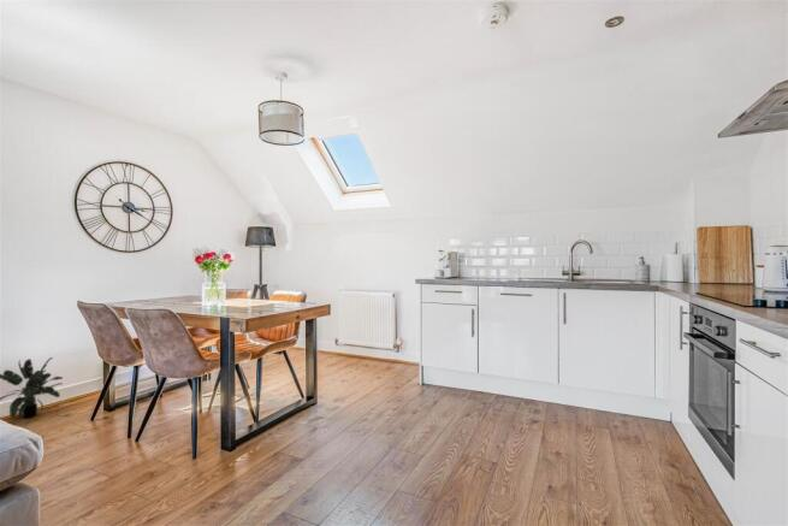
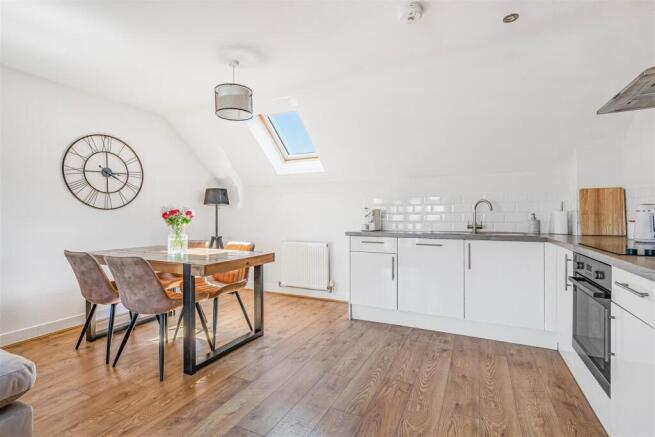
- potted plant (31, 388)
